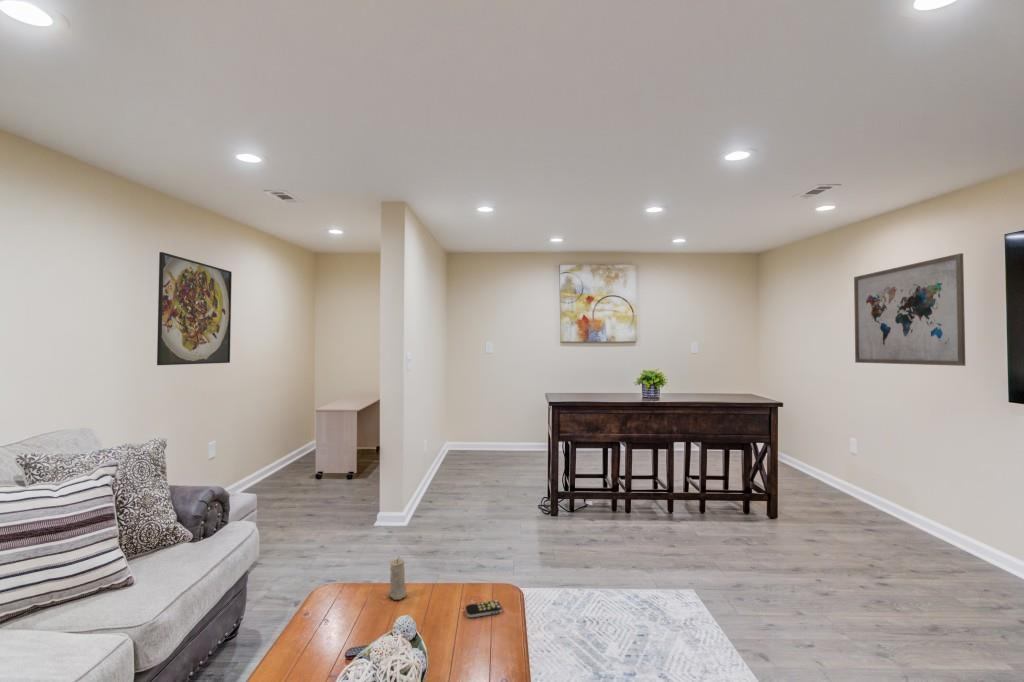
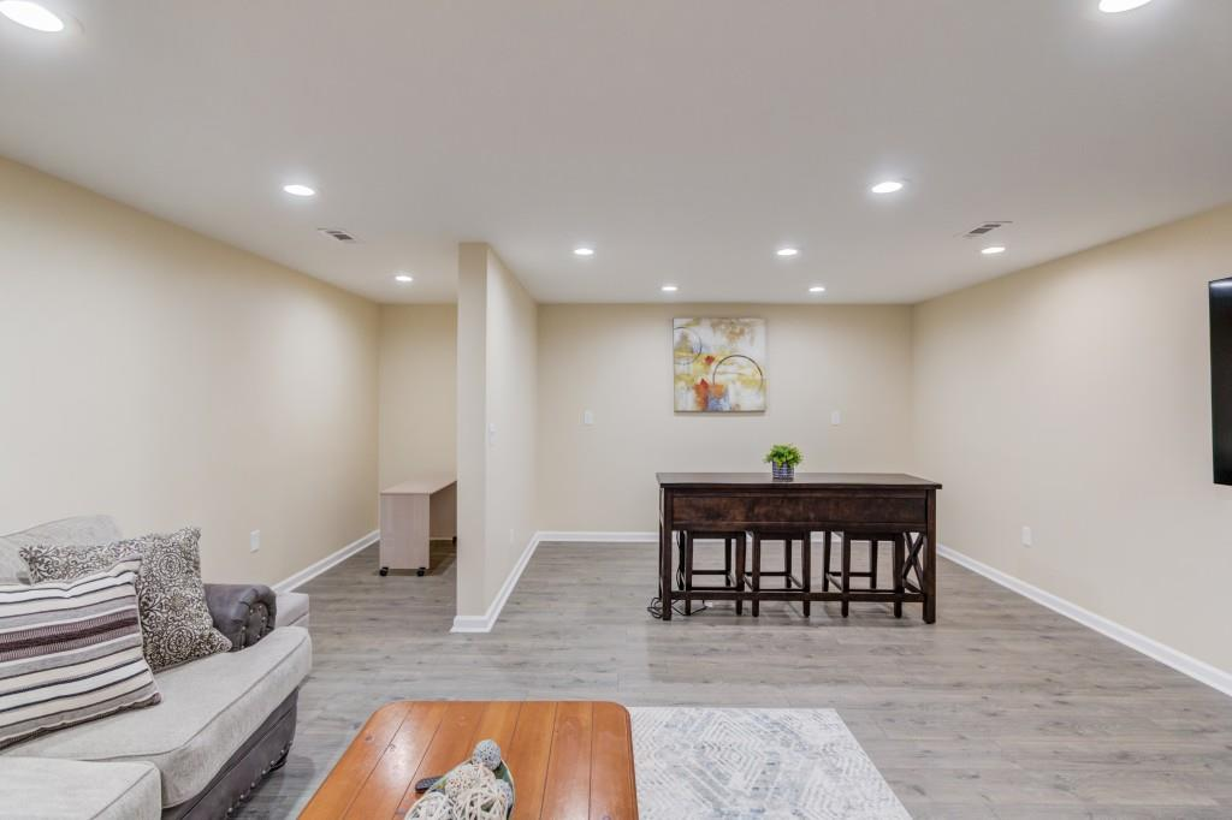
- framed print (198, 313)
- candle (397, 576)
- remote control (483, 608)
- wall art (902, 315)
